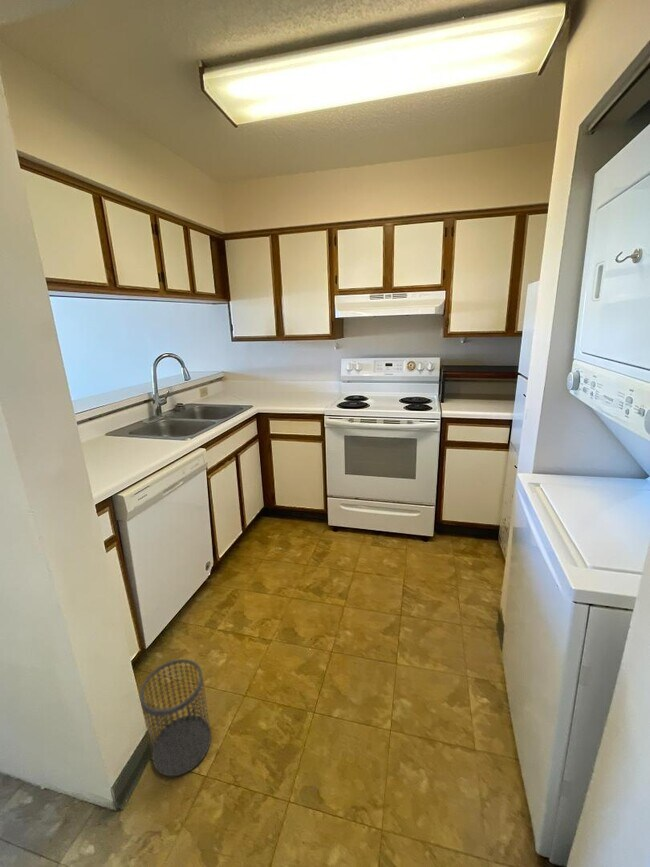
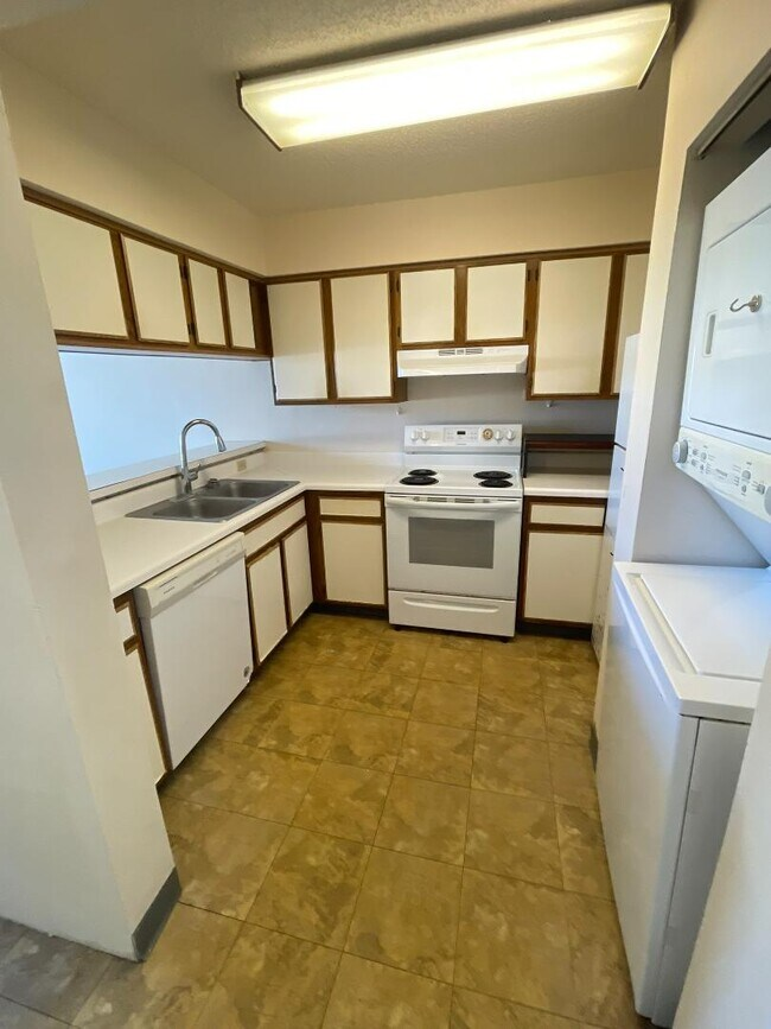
- wastebasket (177, 715)
